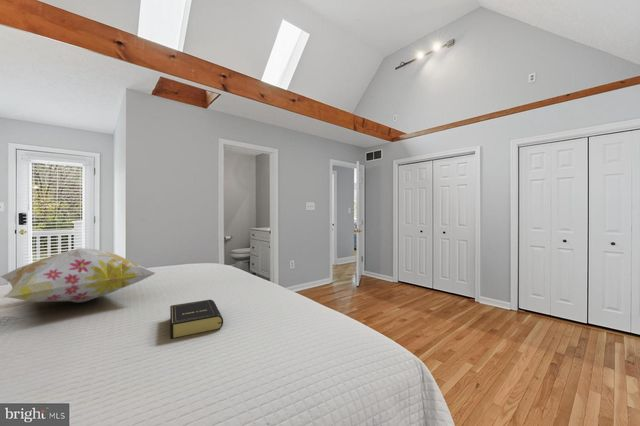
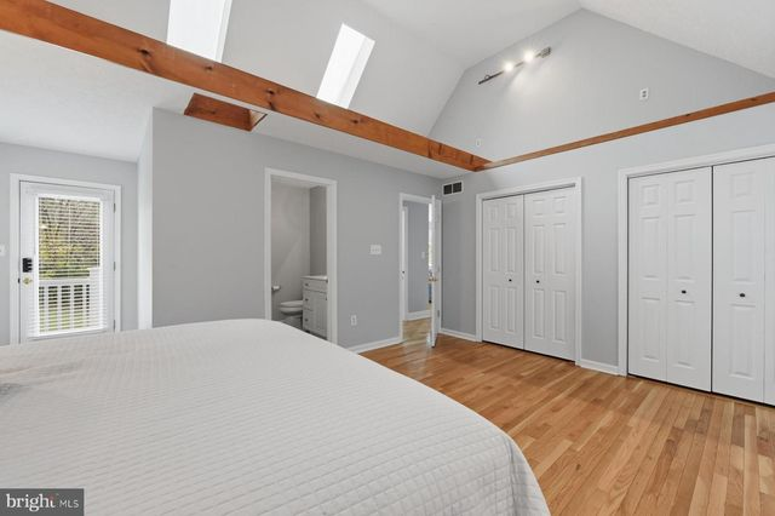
- decorative pillow (79, 274)
- book (195, 315)
